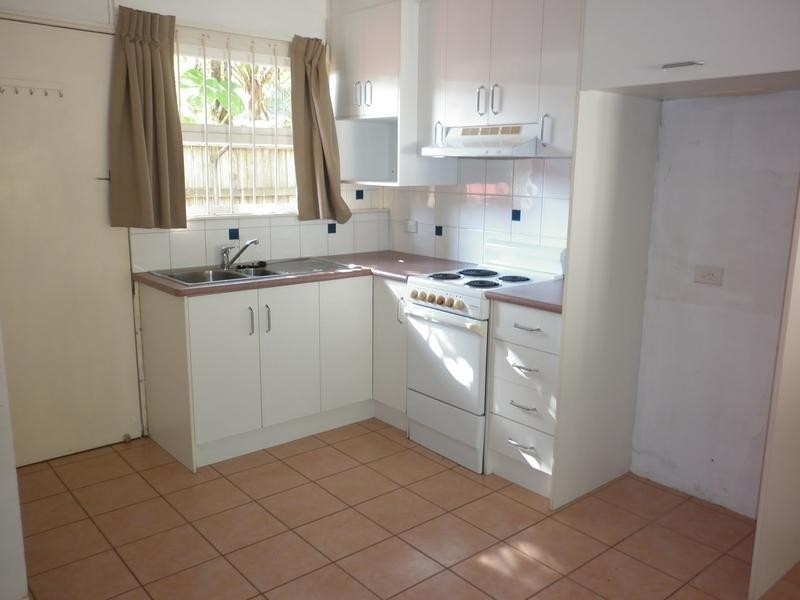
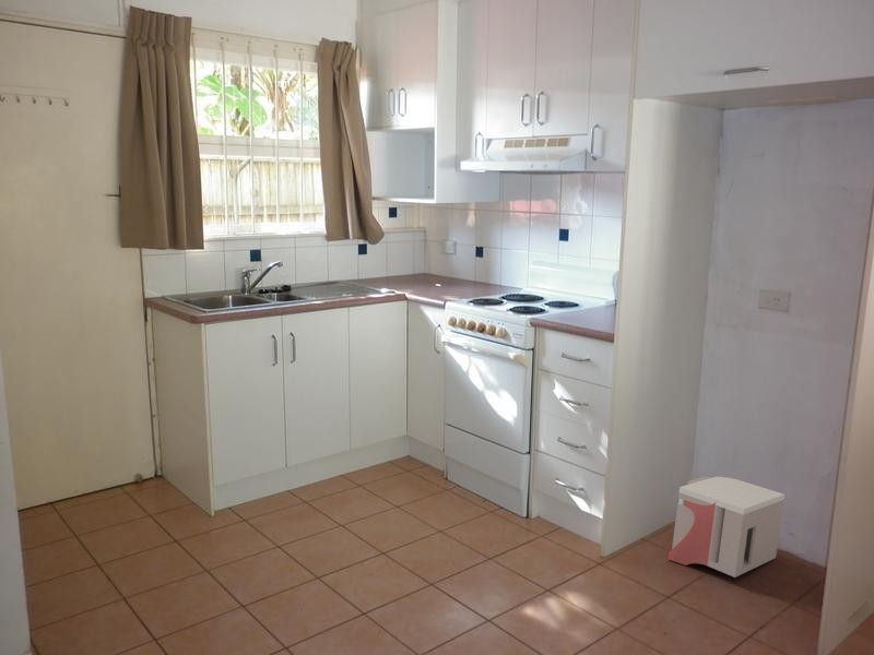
+ architectural model (723, 522)
